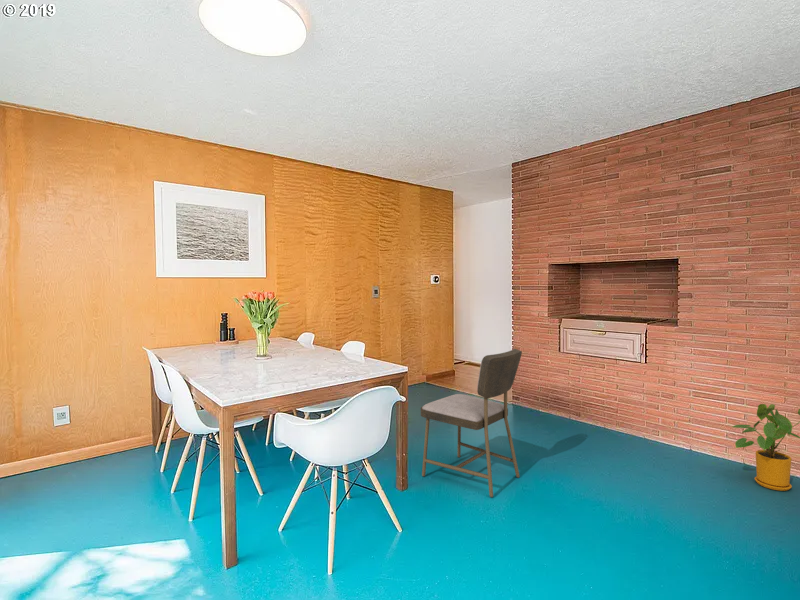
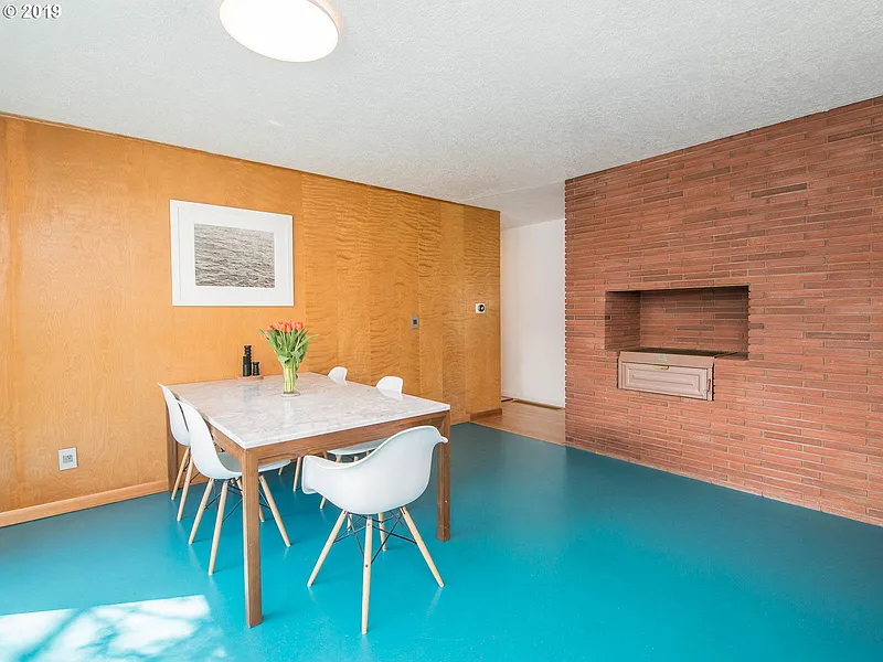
- house plant (770, 446)
- dining chair (470, 412)
